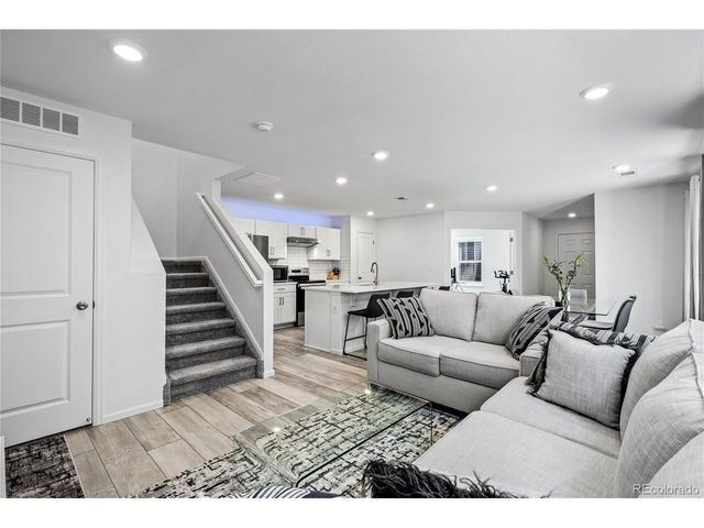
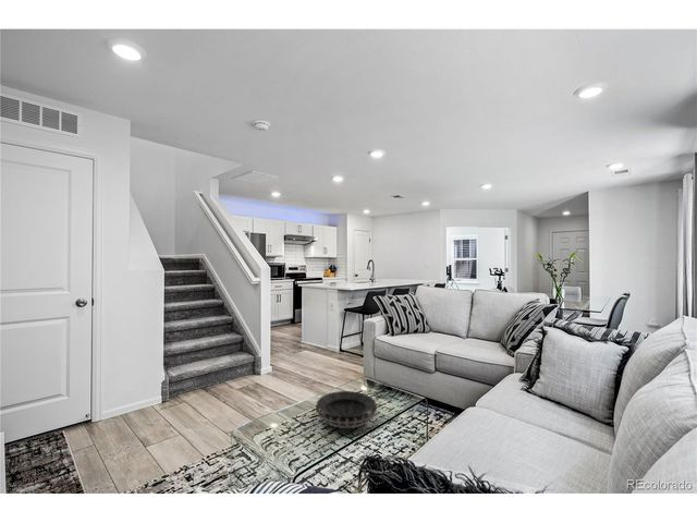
+ decorative bowl (346, 412)
